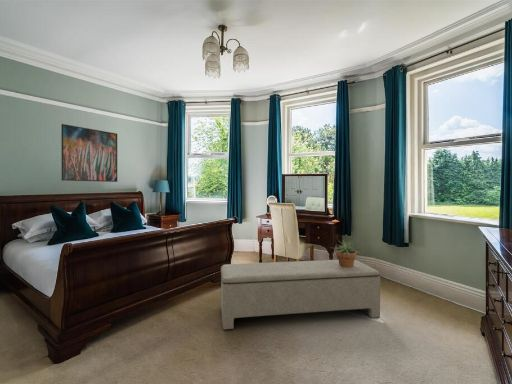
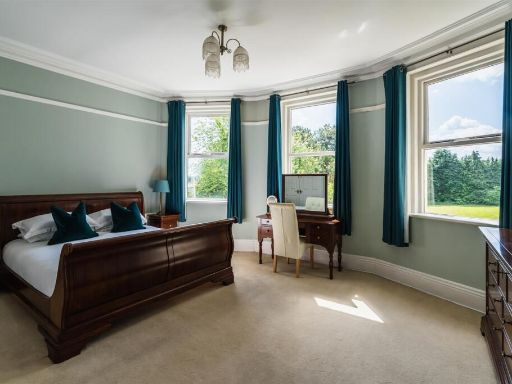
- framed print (91, 155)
- potted plant (346, 252)
- bench (297, 289)
